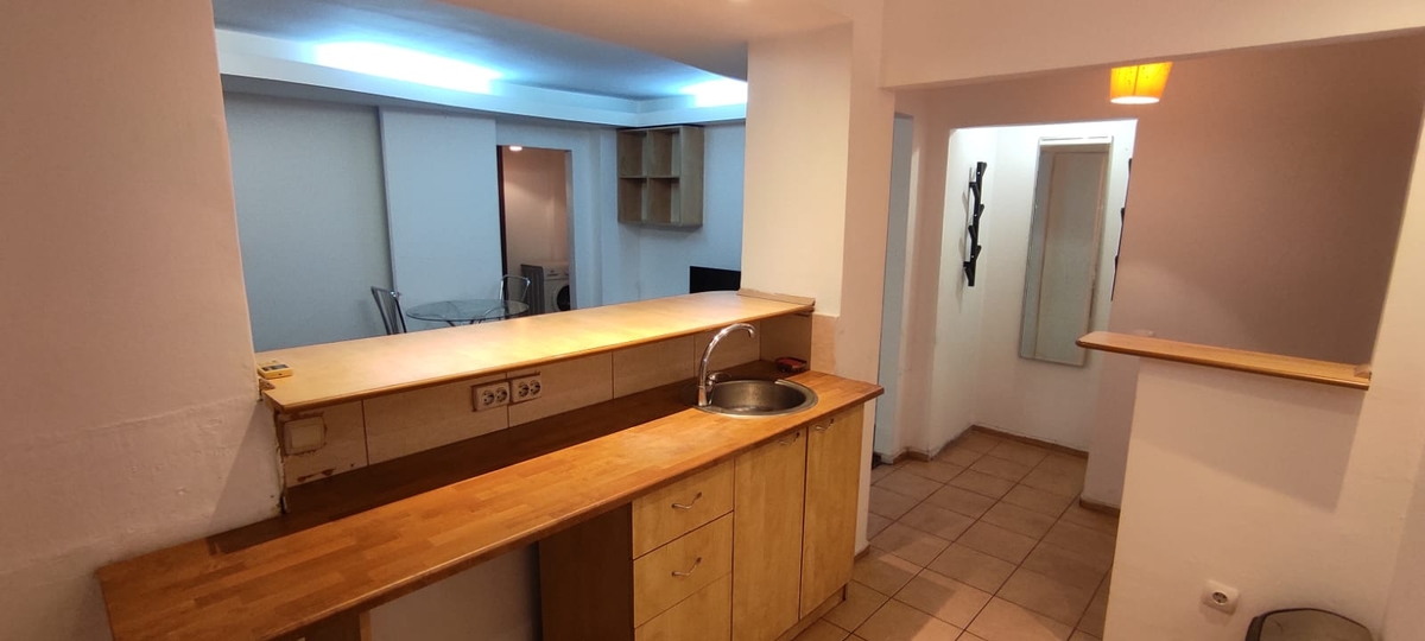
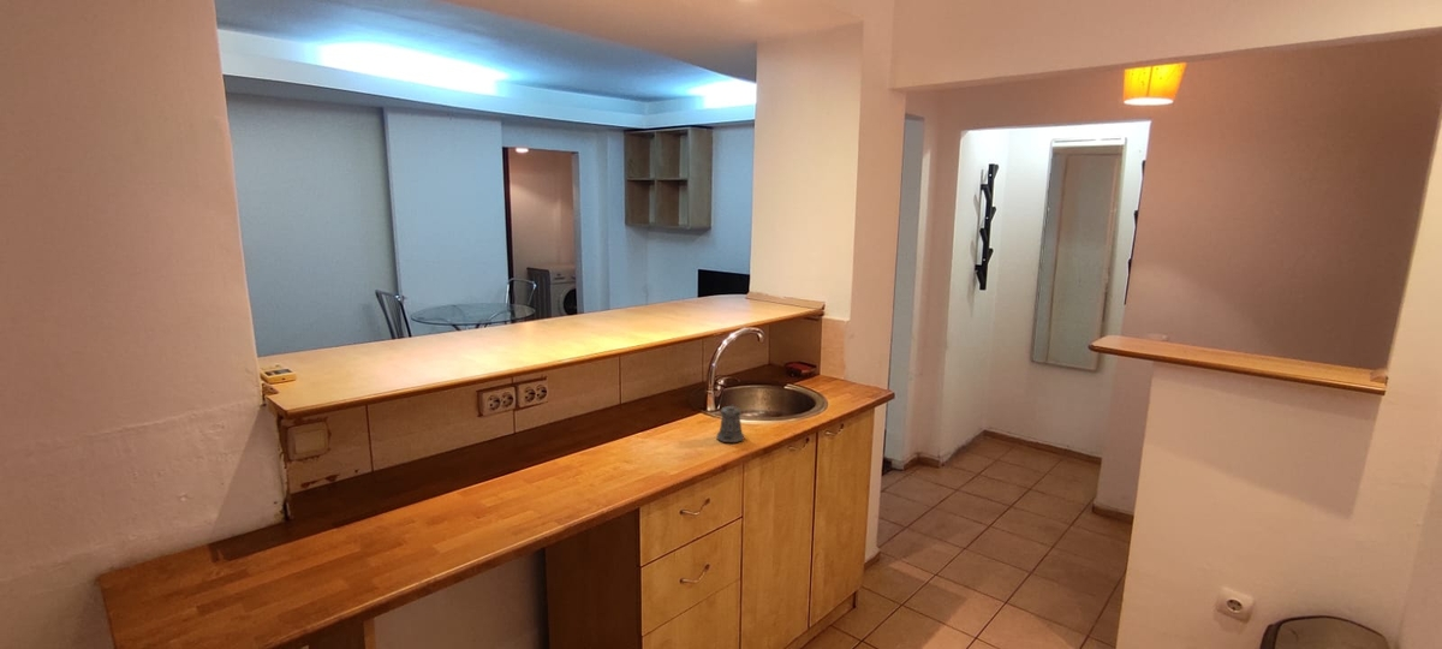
+ pepper shaker (731, 421)
